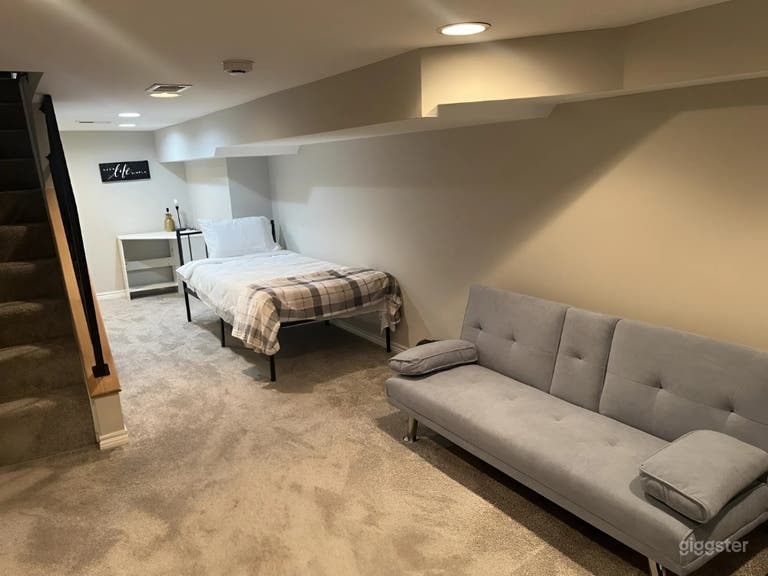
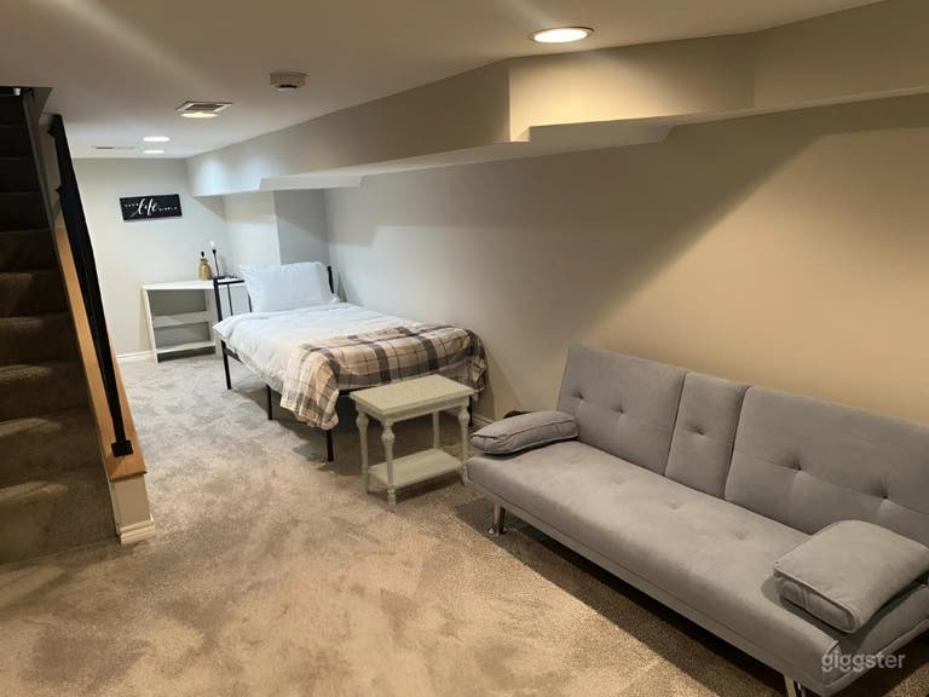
+ side table (416, 453)
